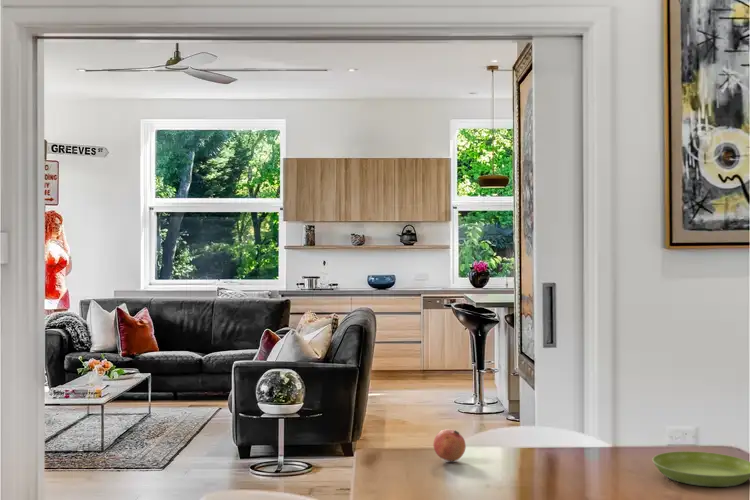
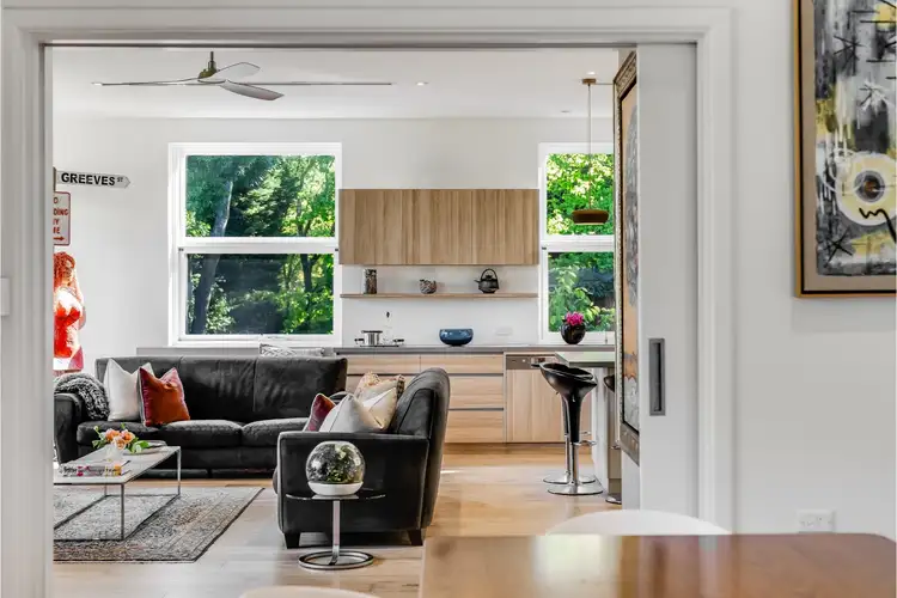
- pomegranate (449, 445)
- saucer (703, 469)
